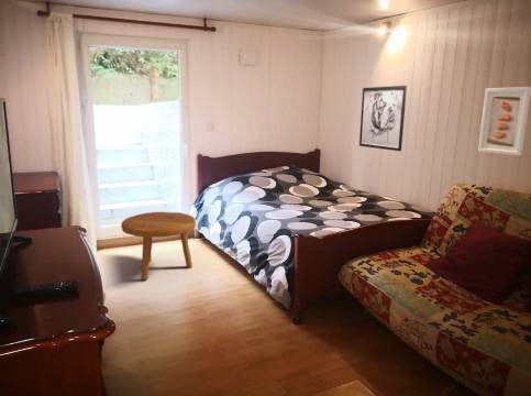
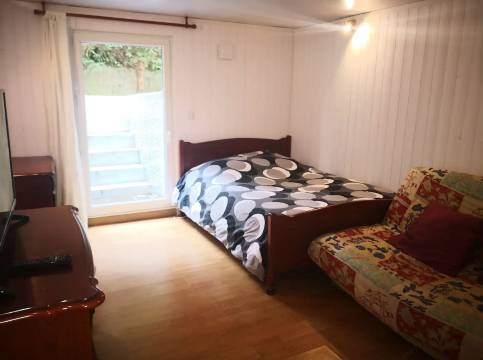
- footstool (158, 237)
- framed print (502, 121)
- wall art (380, 118)
